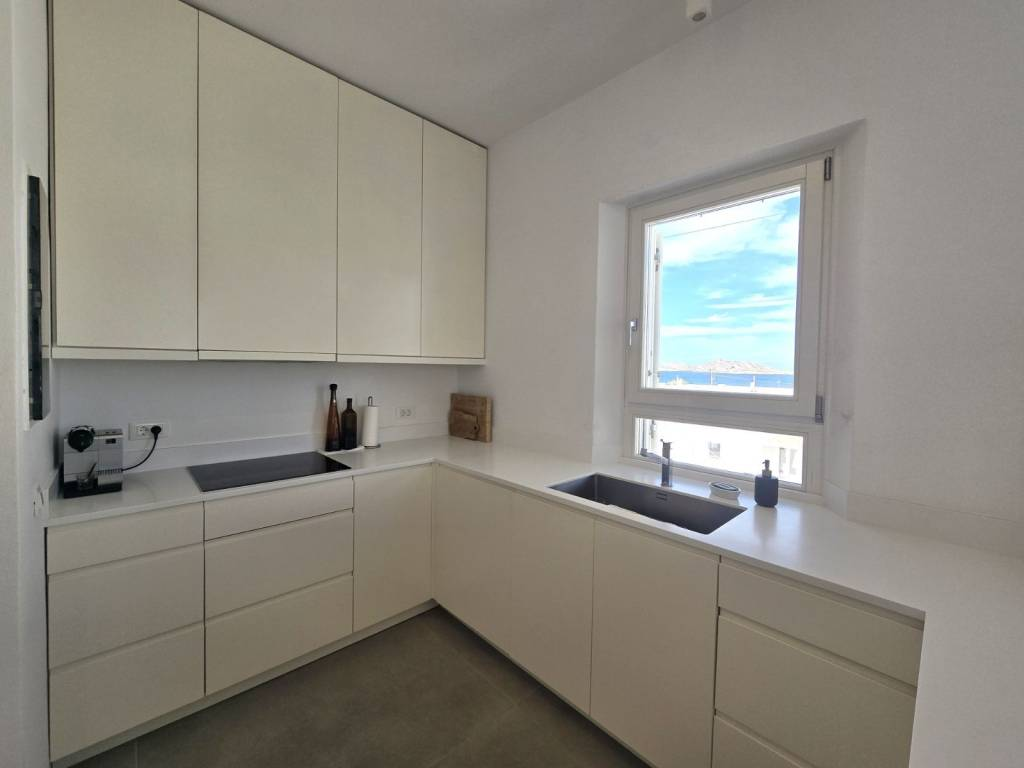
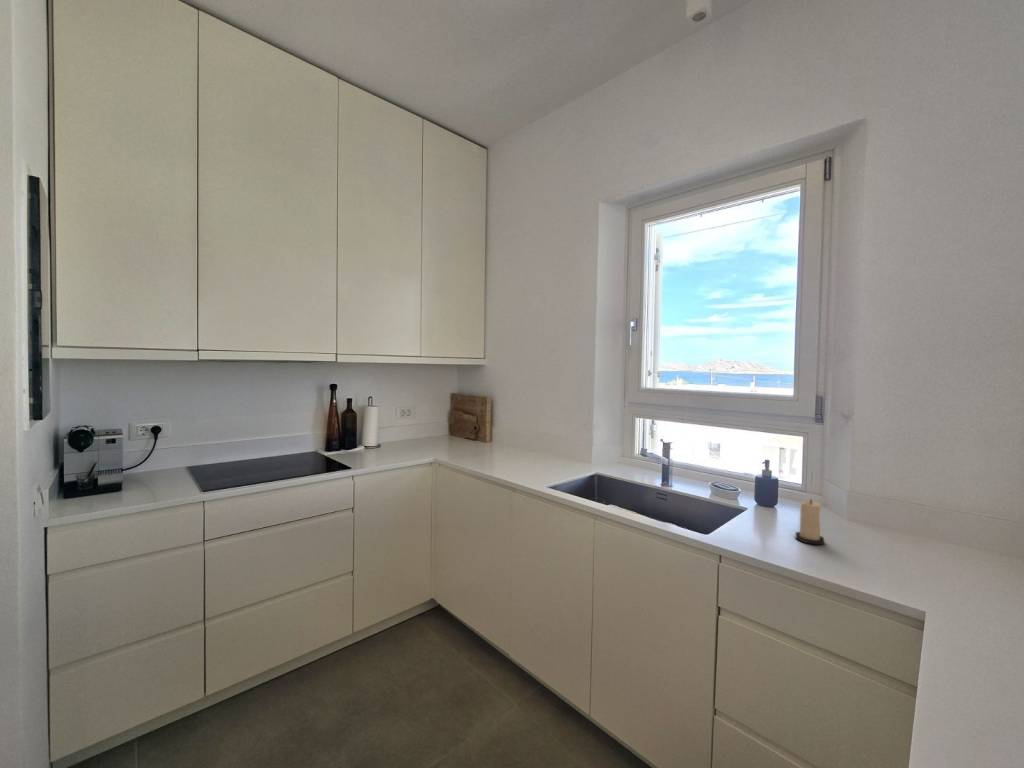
+ candle (810, 519)
